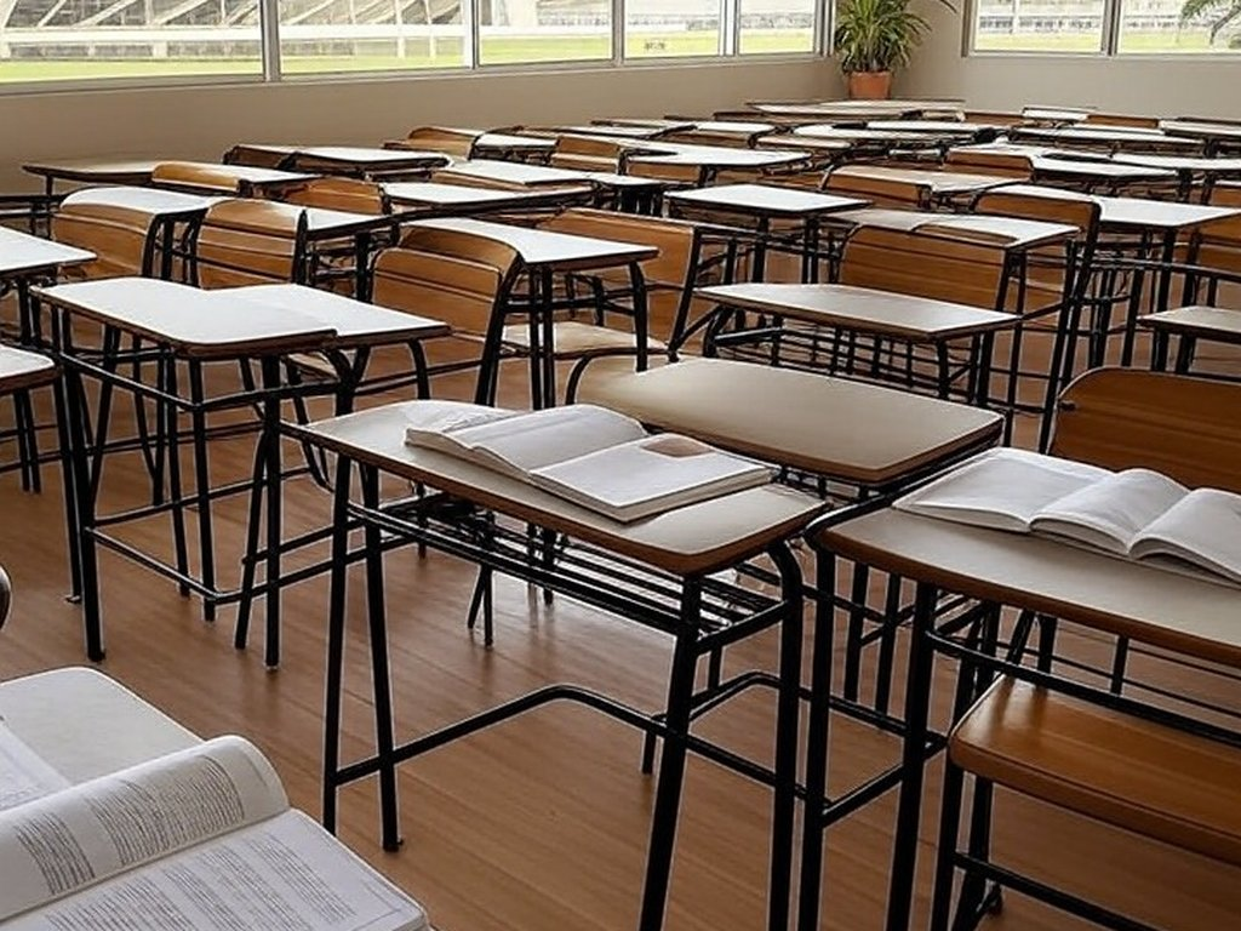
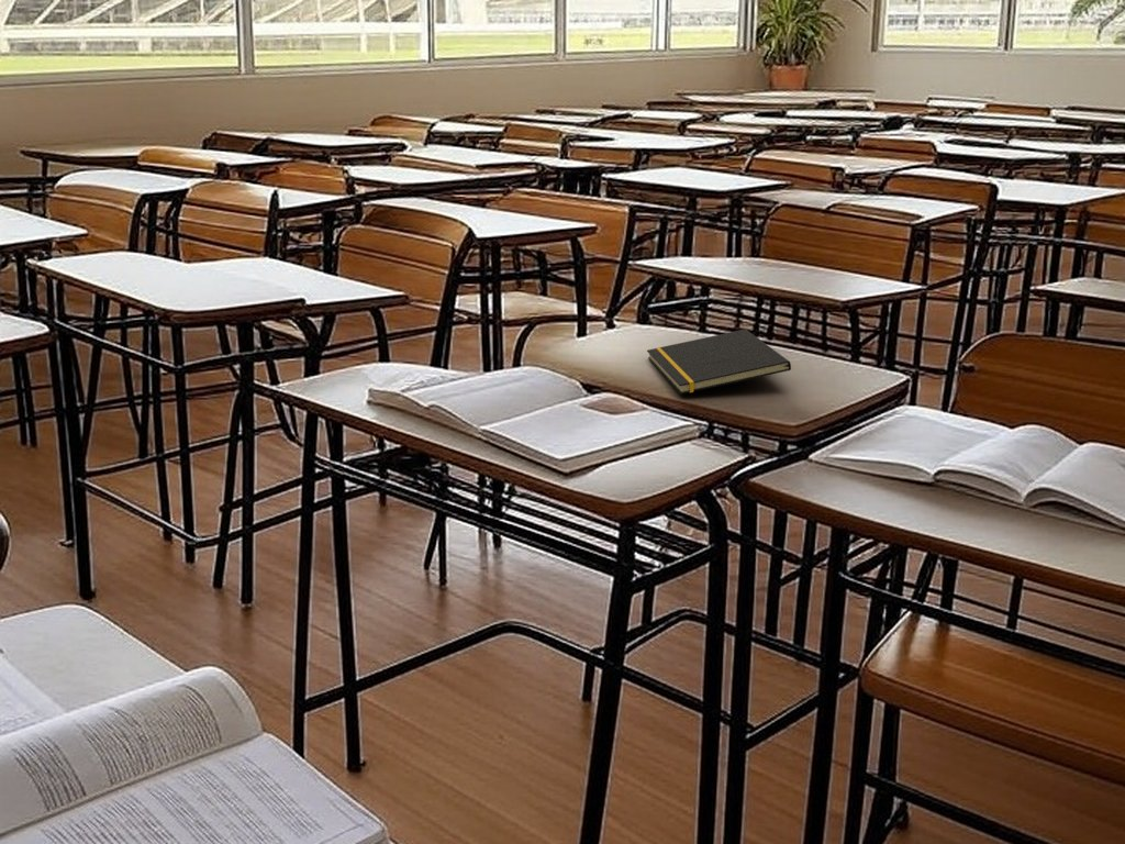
+ notepad (715, 359)
